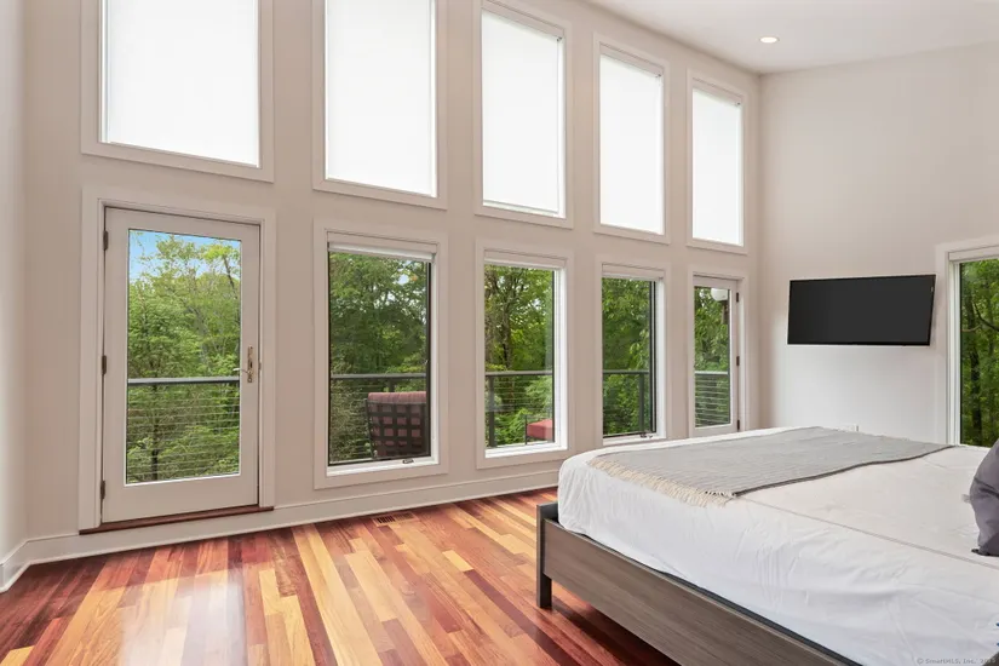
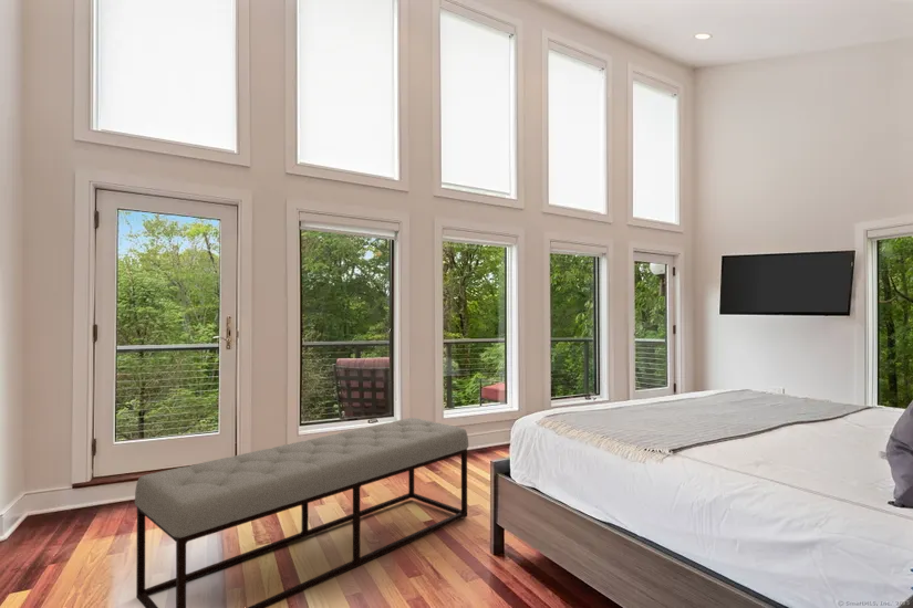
+ bench (326, 496)
